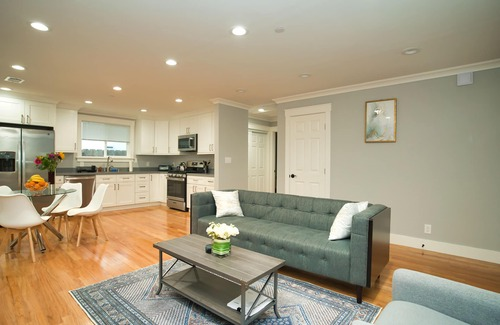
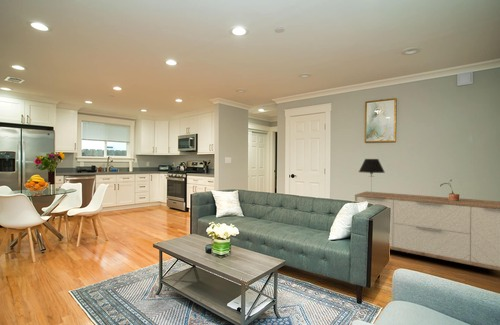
+ sideboard (430, 228)
+ table lamp (371, 176)
+ potted plant (451, 188)
